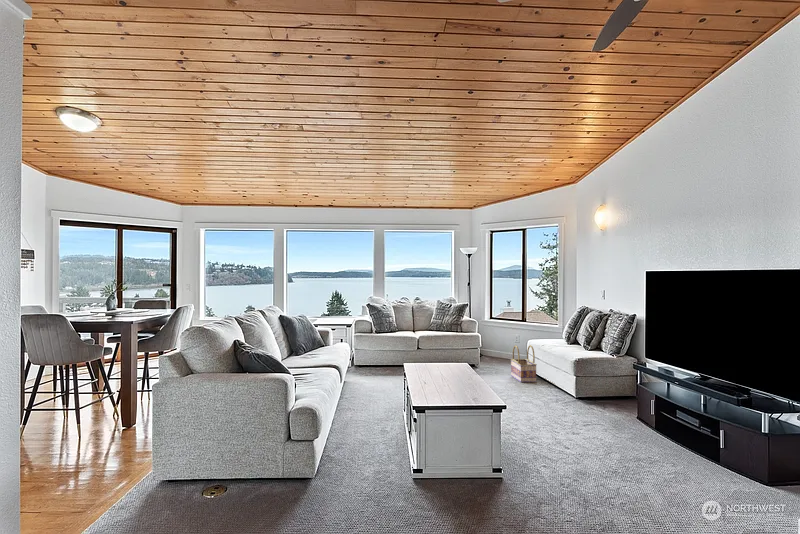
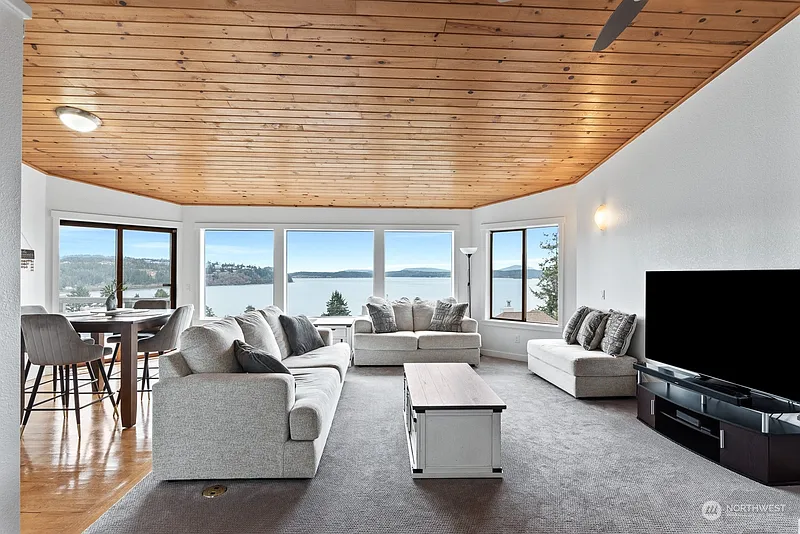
- basket (523, 362)
